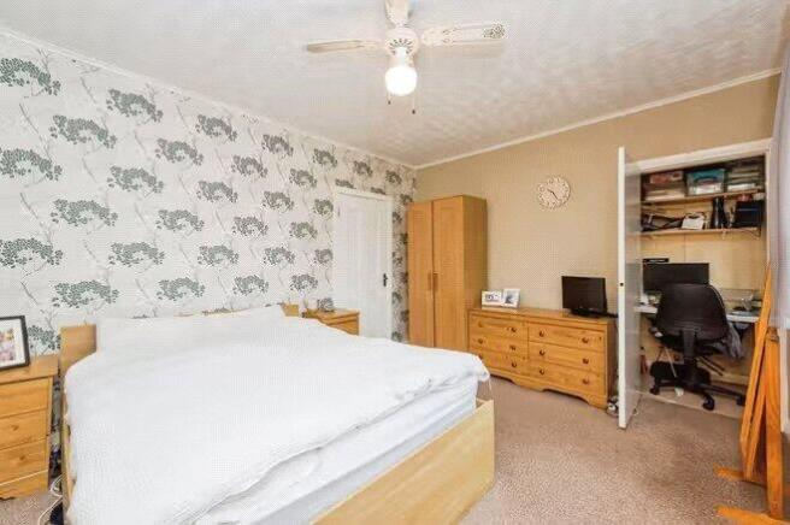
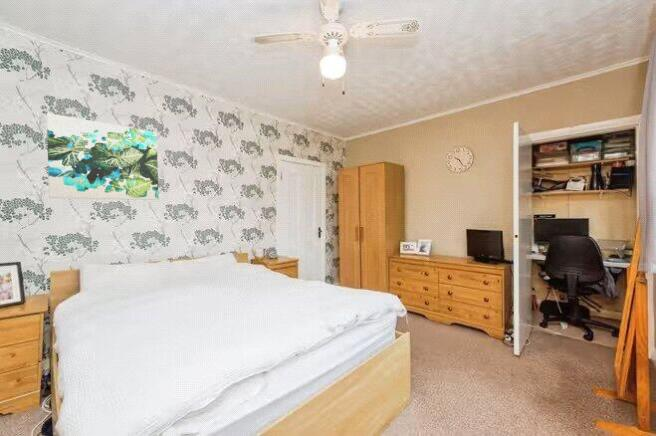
+ wall art (108, 161)
